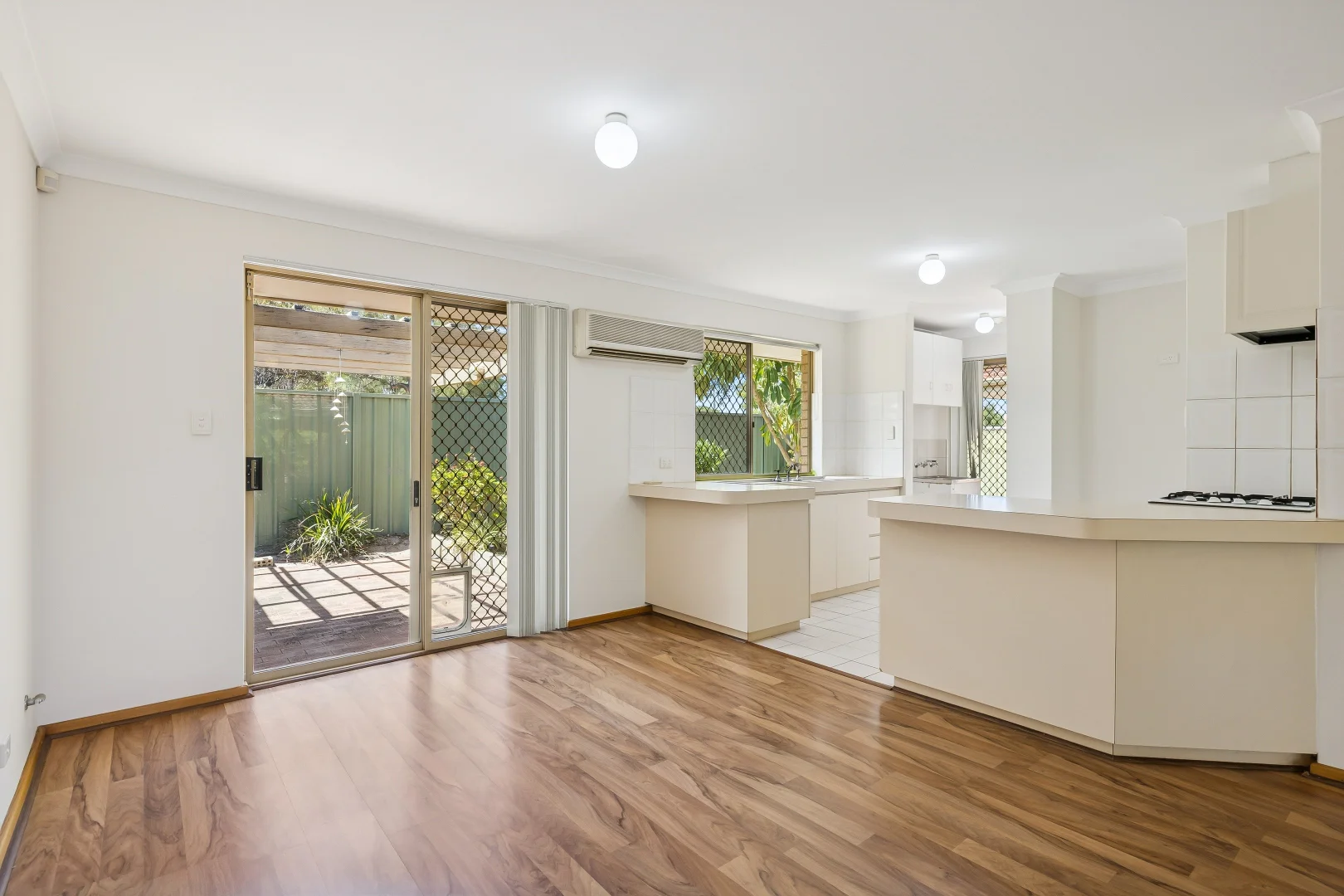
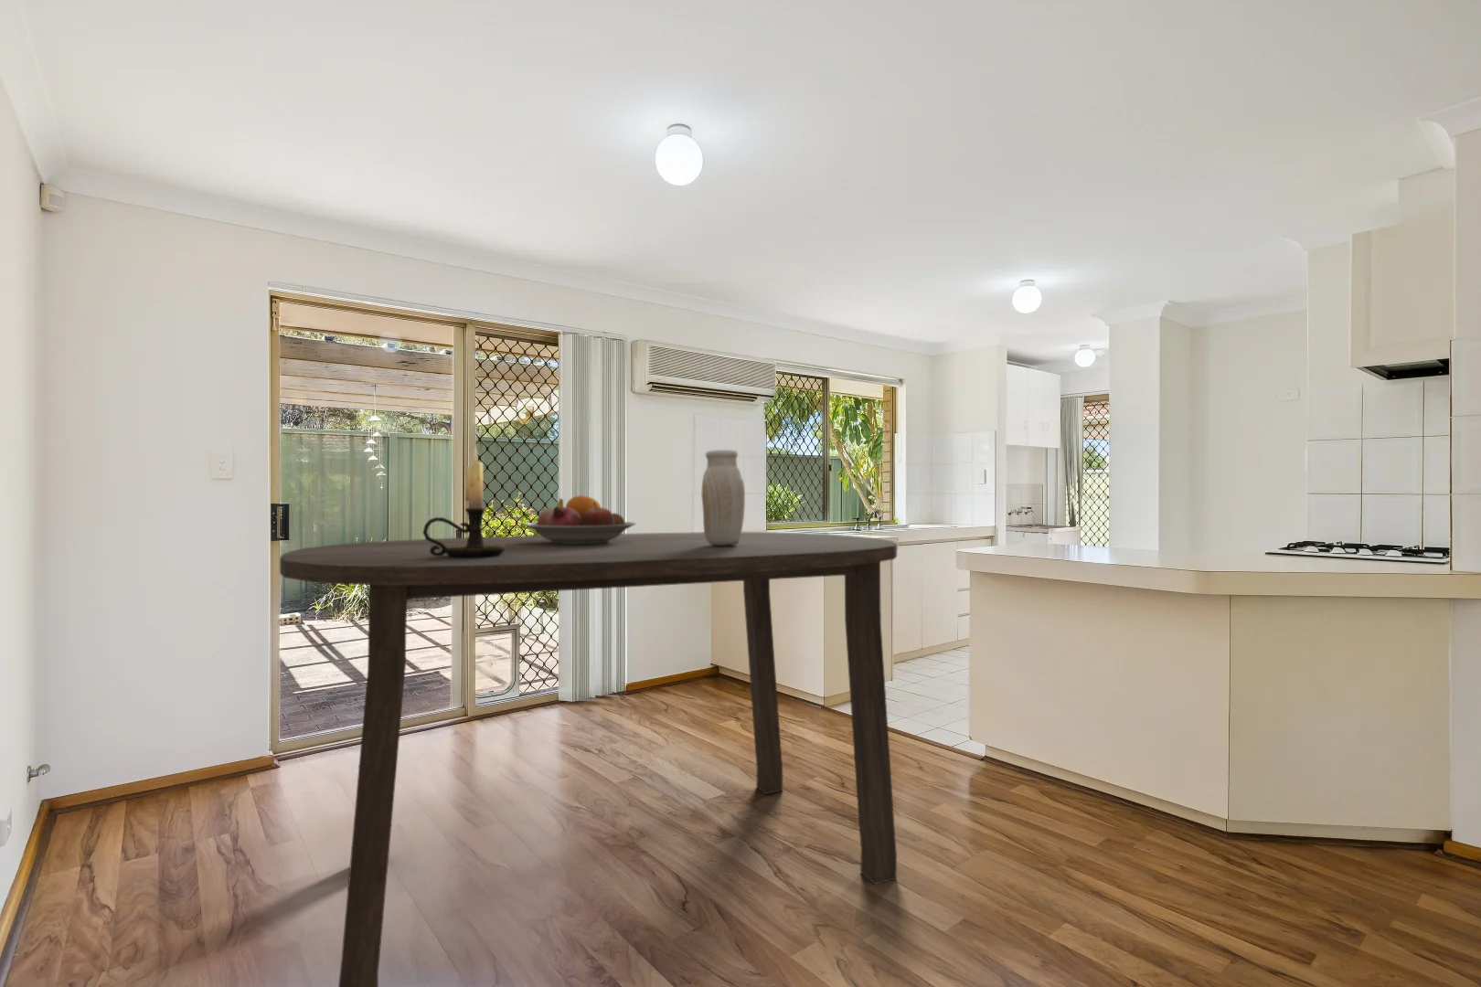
+ vase (735, 496)
+ dining table (609, 587)
+ fruit bowl (581, 518)
+ candle holder (465, 499)
